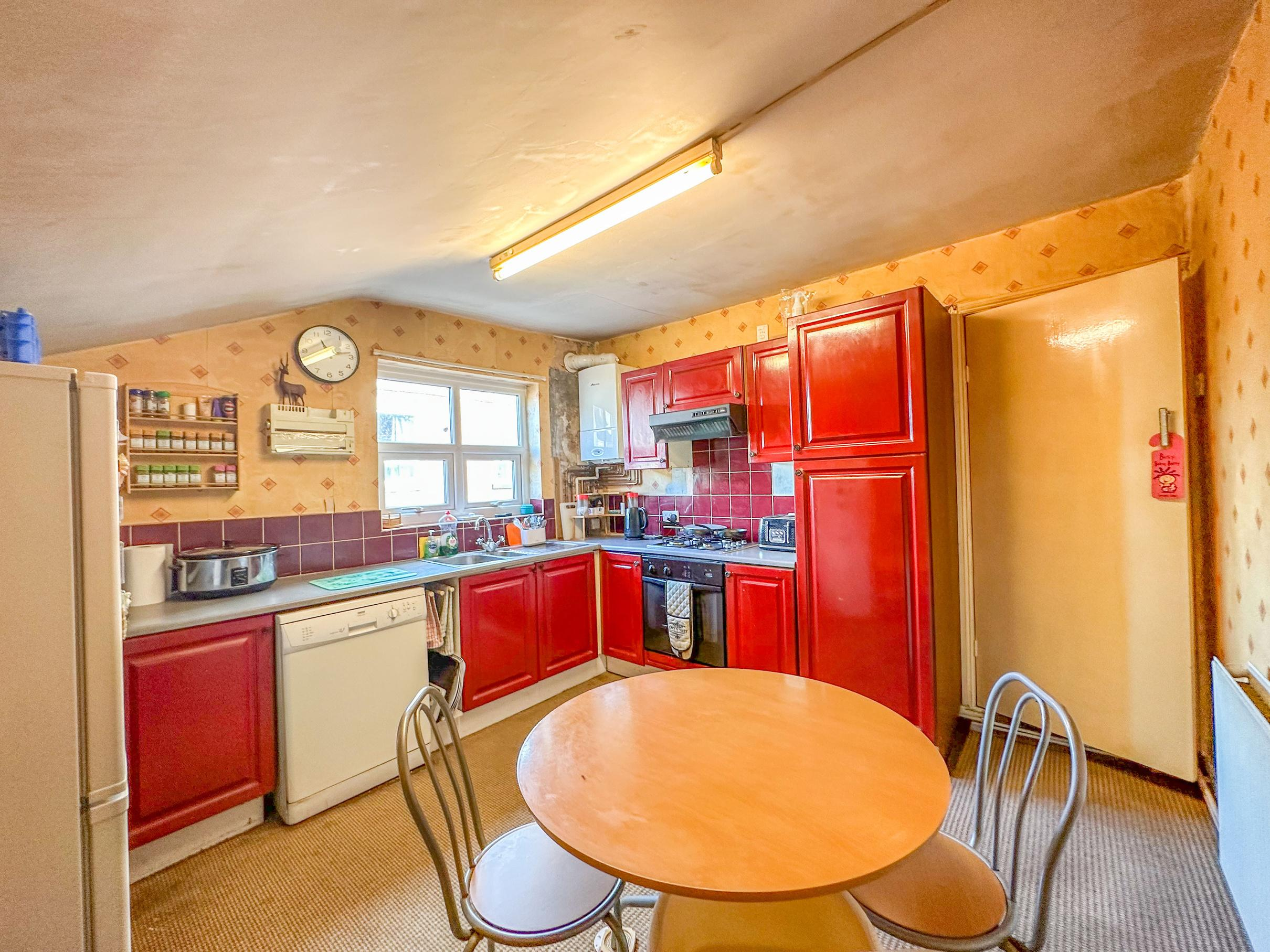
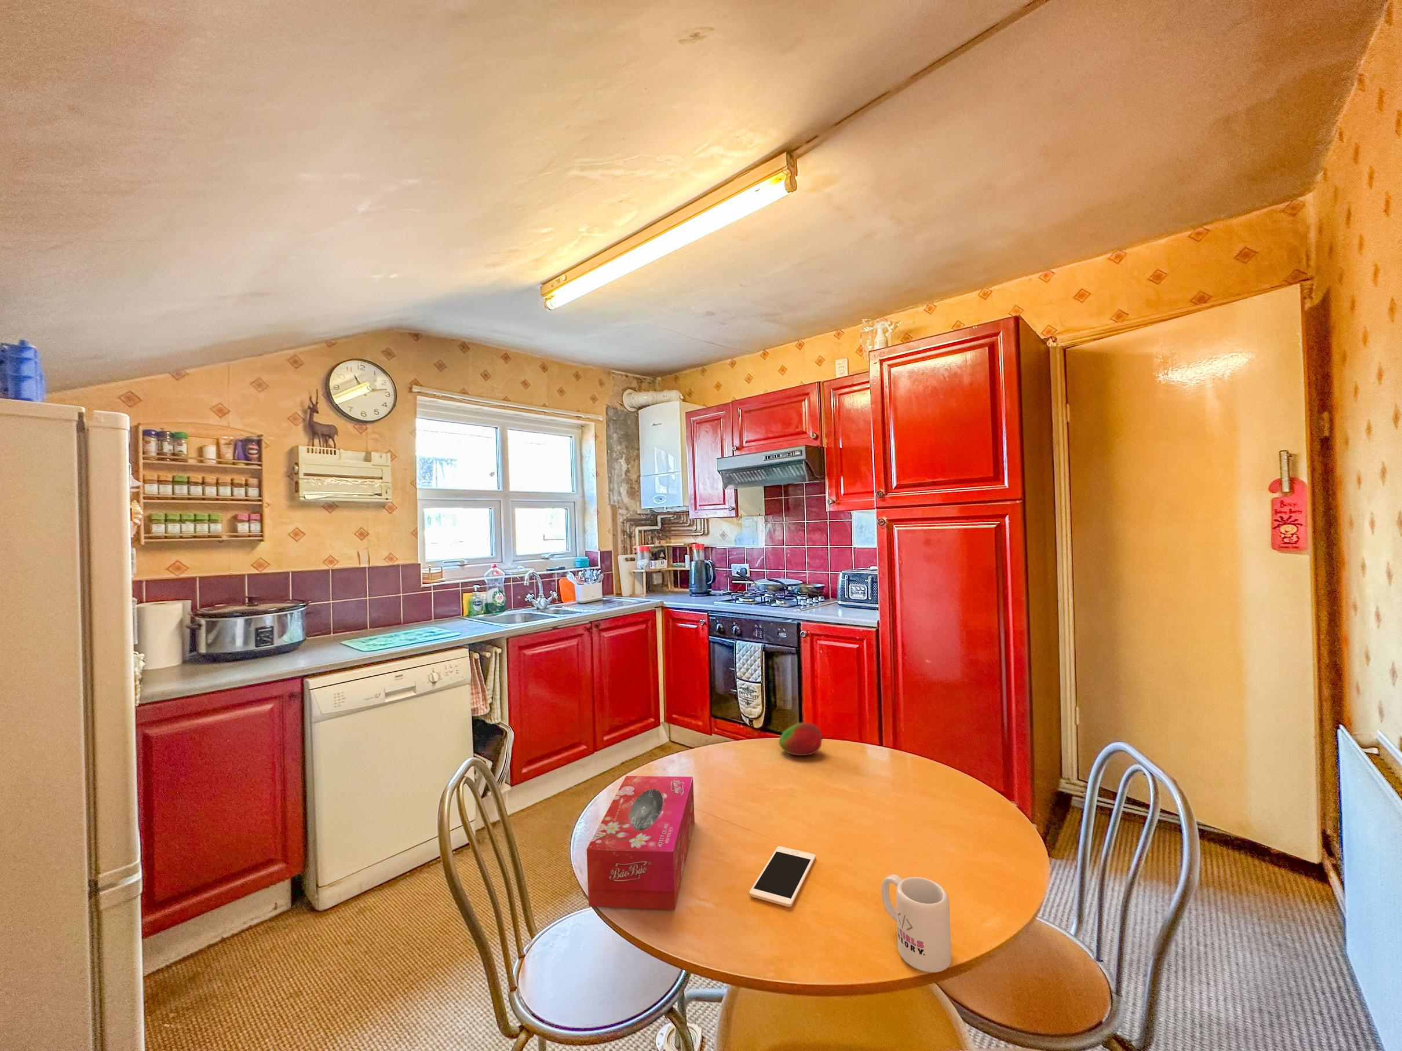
+ mug (912, 913)
+ cell phone (784, 873)
+ tissue box (647, 834)
+ fruit (800, 739)
